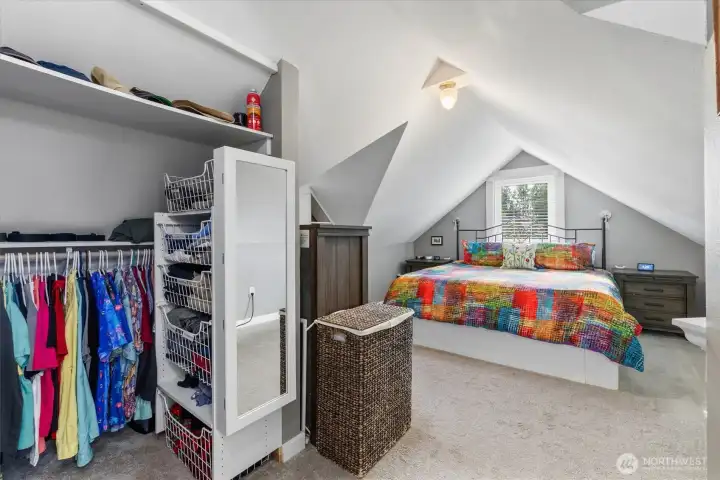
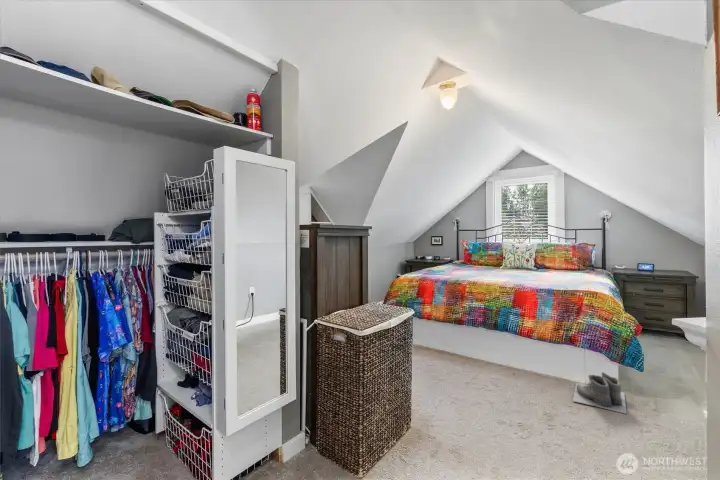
+ boots (599, 384)
